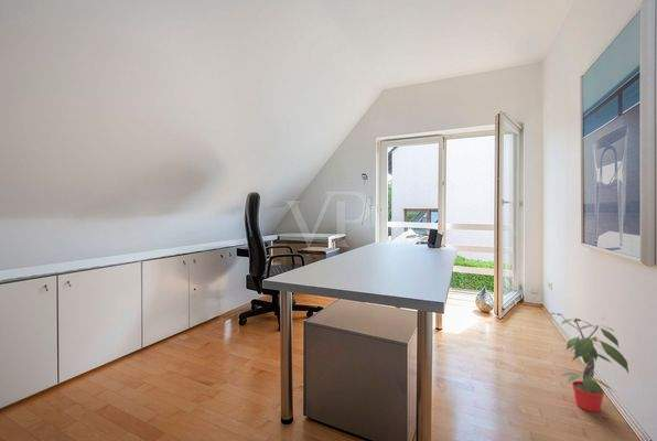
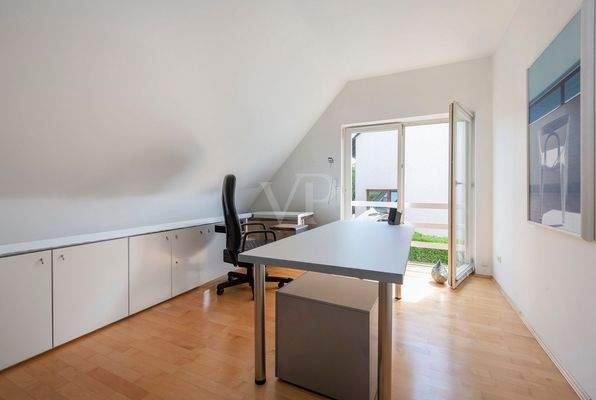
- potted plant (584, 364)
